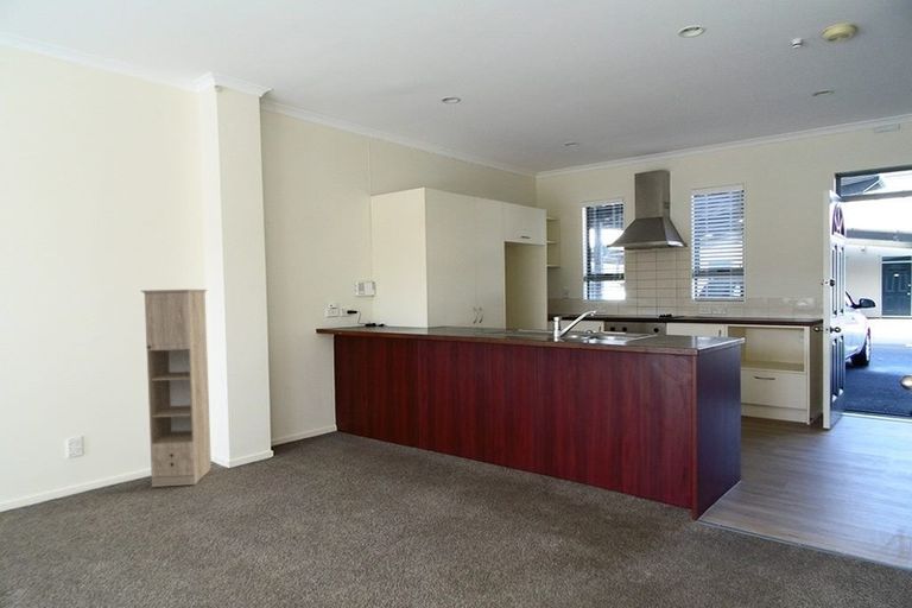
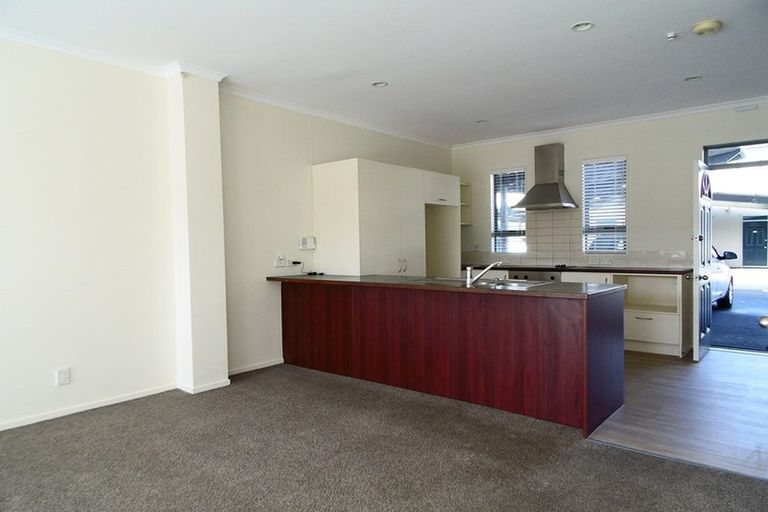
- storage cabinet (178, 384)
